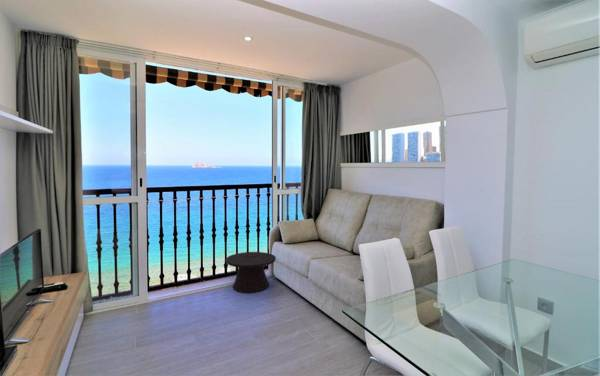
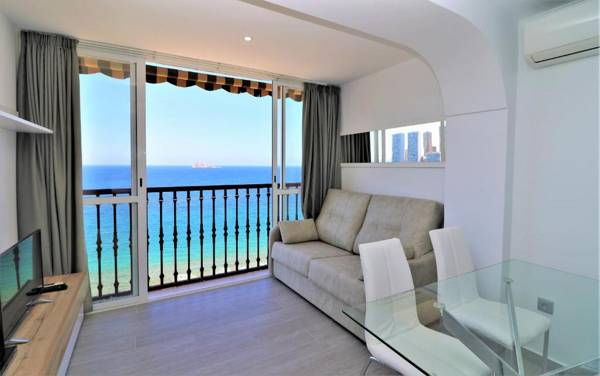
- side table (250, 271)
